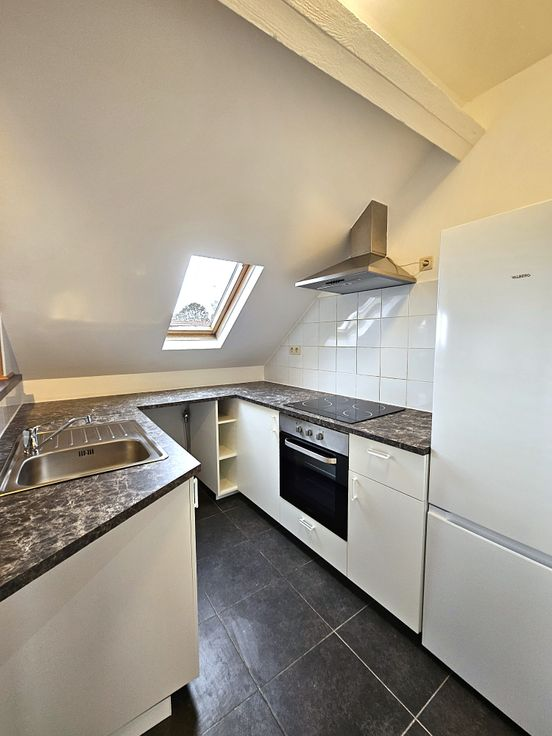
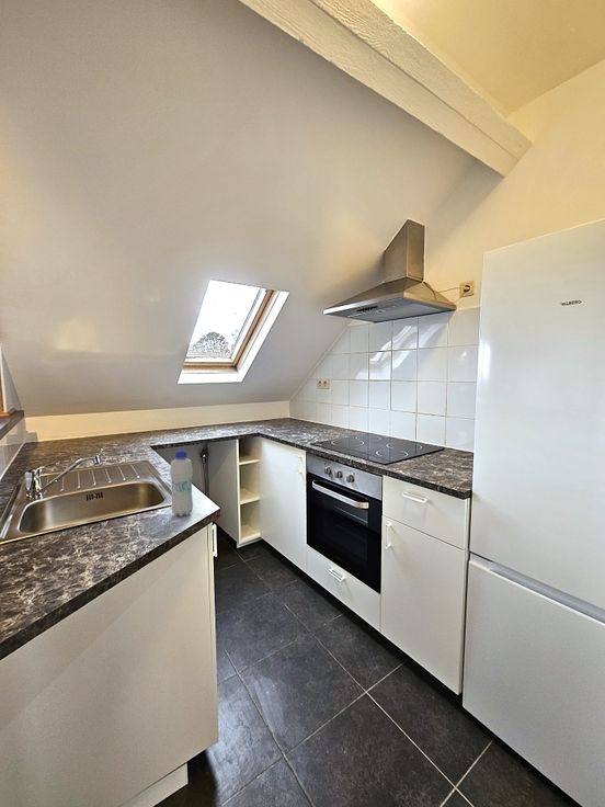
+ bottle (181, 481)
